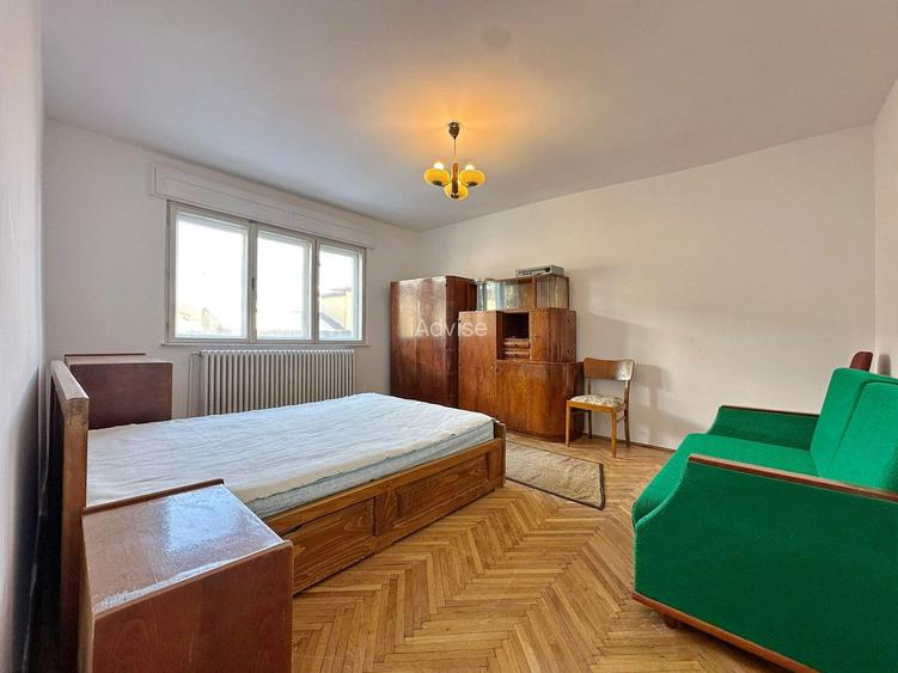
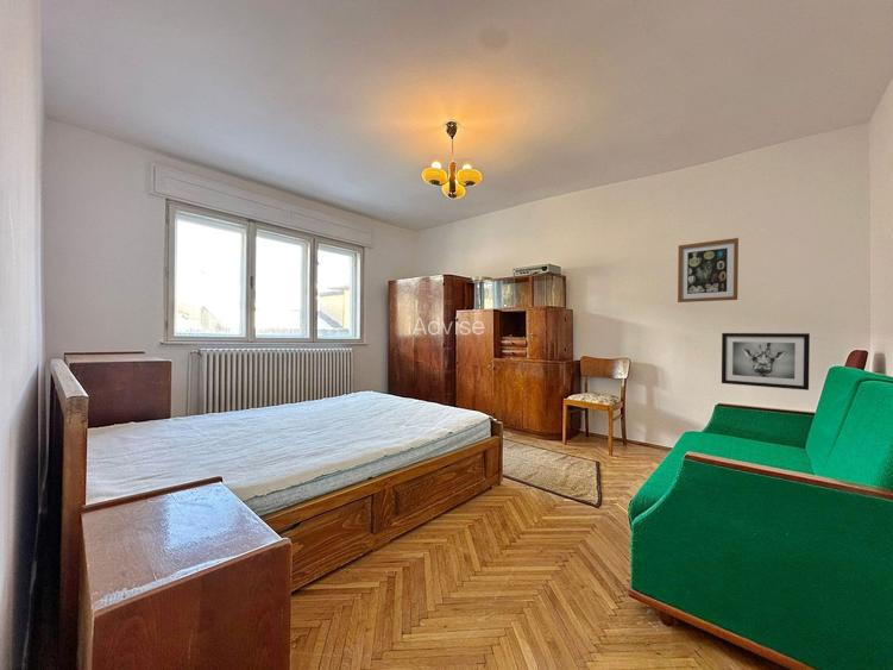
+ wall art (706, 271)
+ wall art (762, 359)
